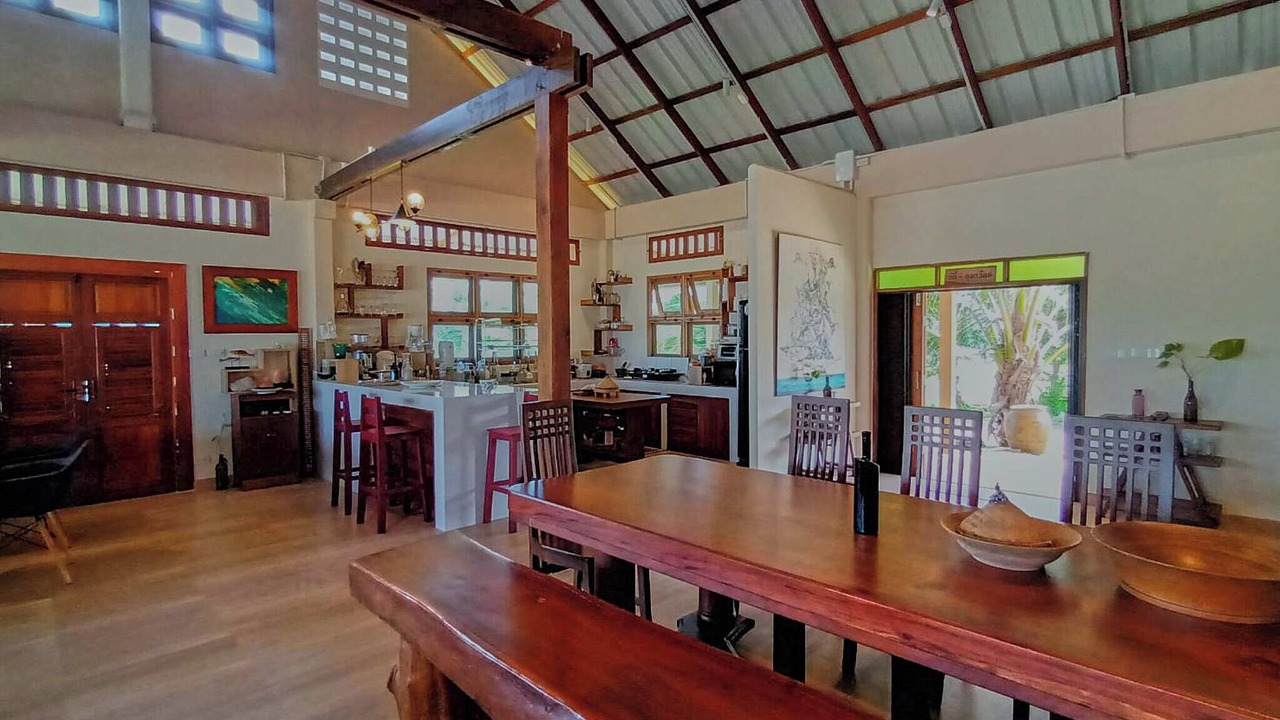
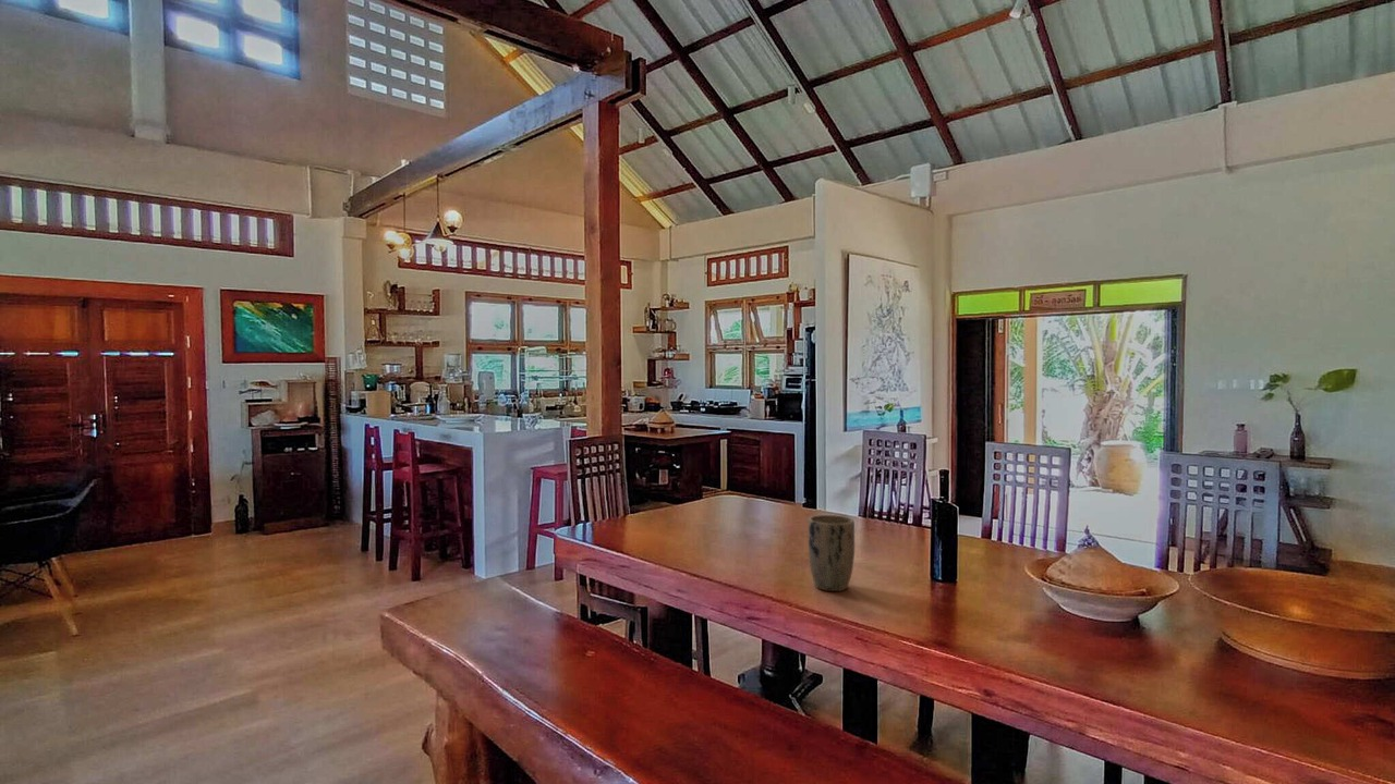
+ plant pot (830, 552)
